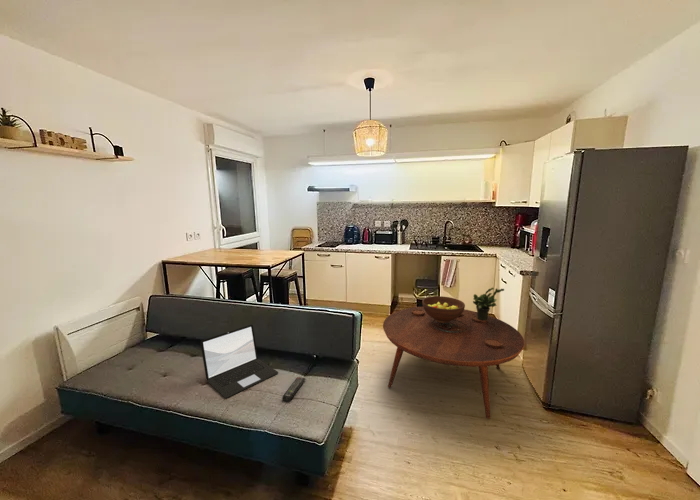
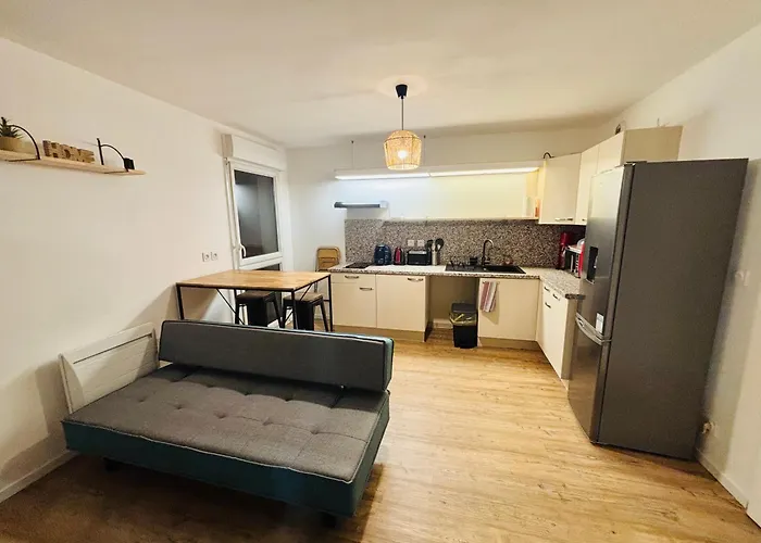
- coffee table (447, 351)
- laptop (240, 357)
- fruit bowl (442, 313)
- remote control (294, 387)
- potted plant (487, 302)
